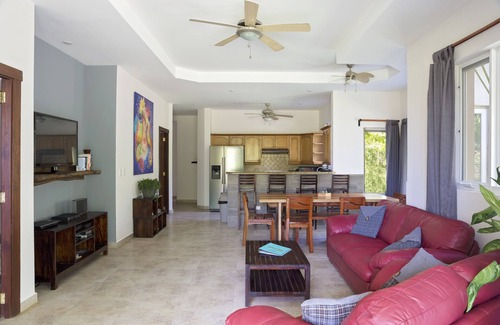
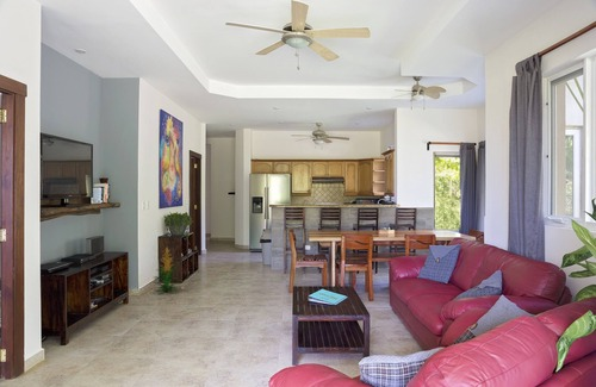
+ indoor plant (166, 268)
